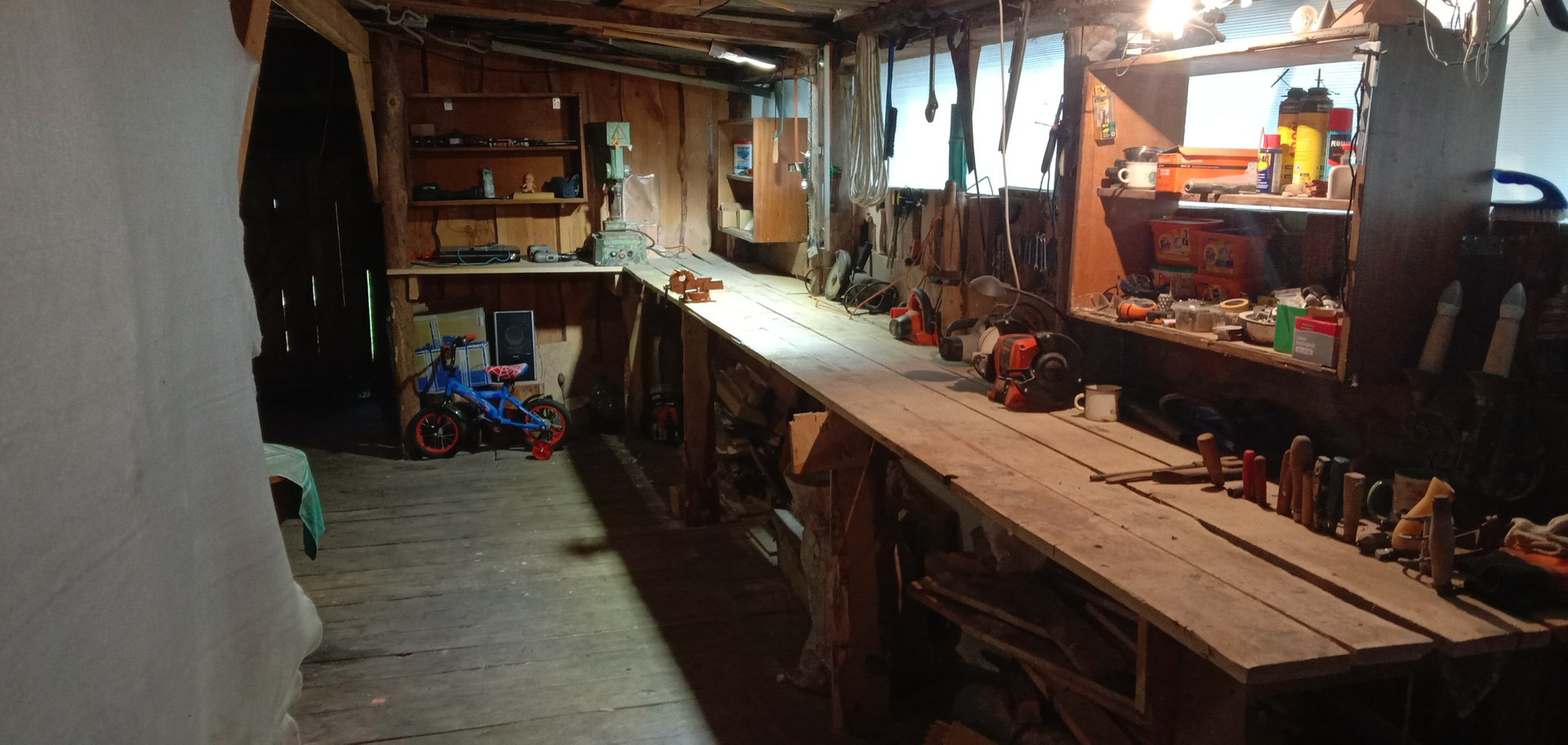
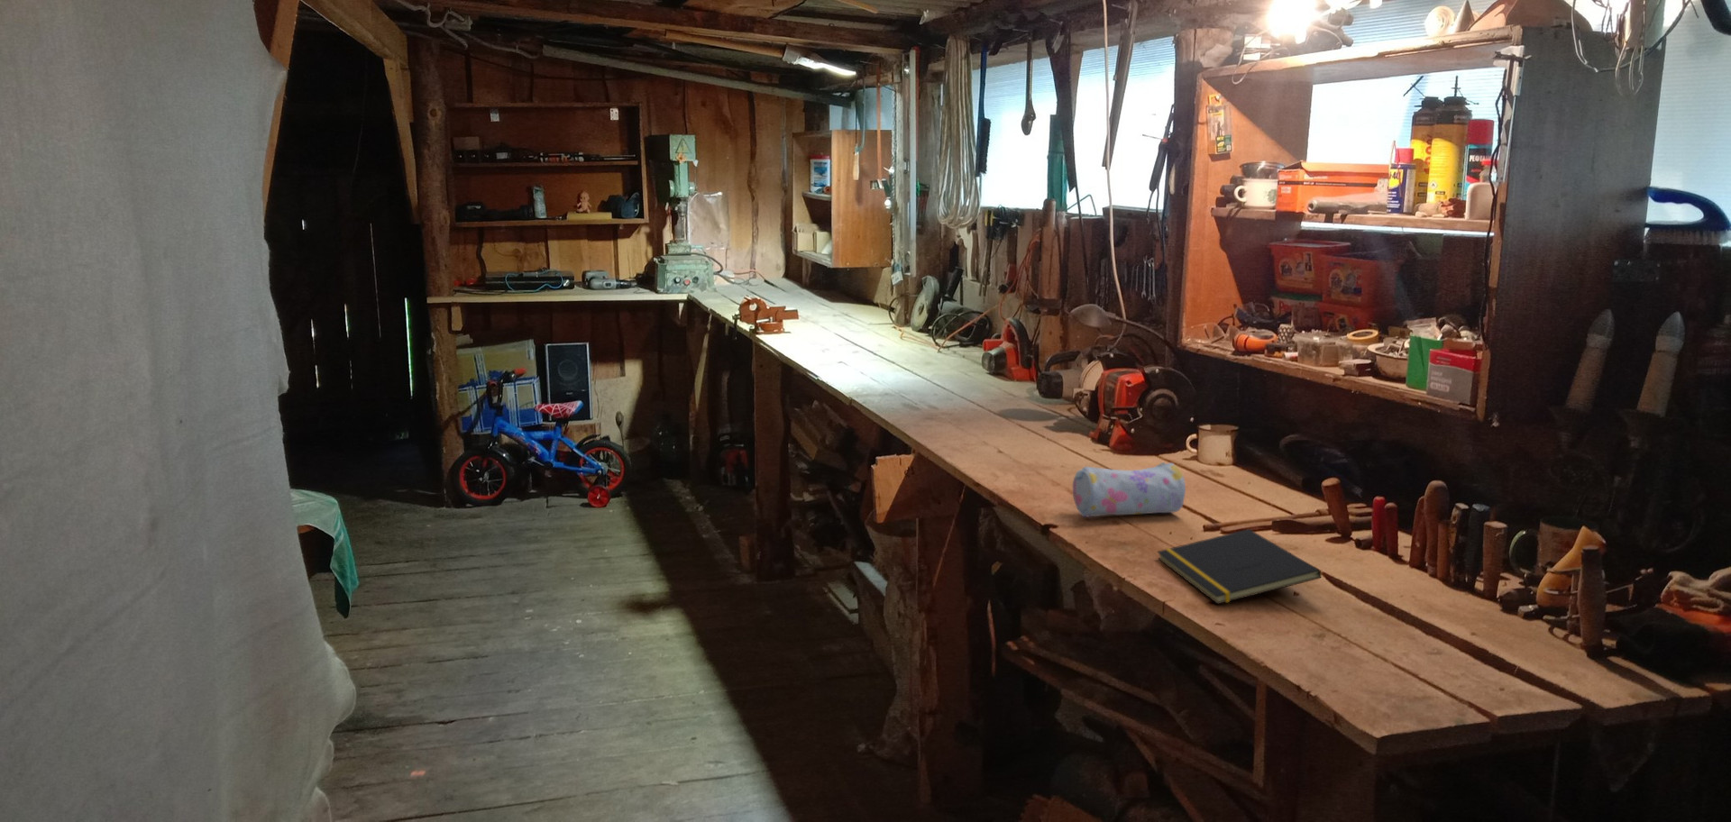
+ pencil case (1128, 490)
+ notepad (1234, 564)
